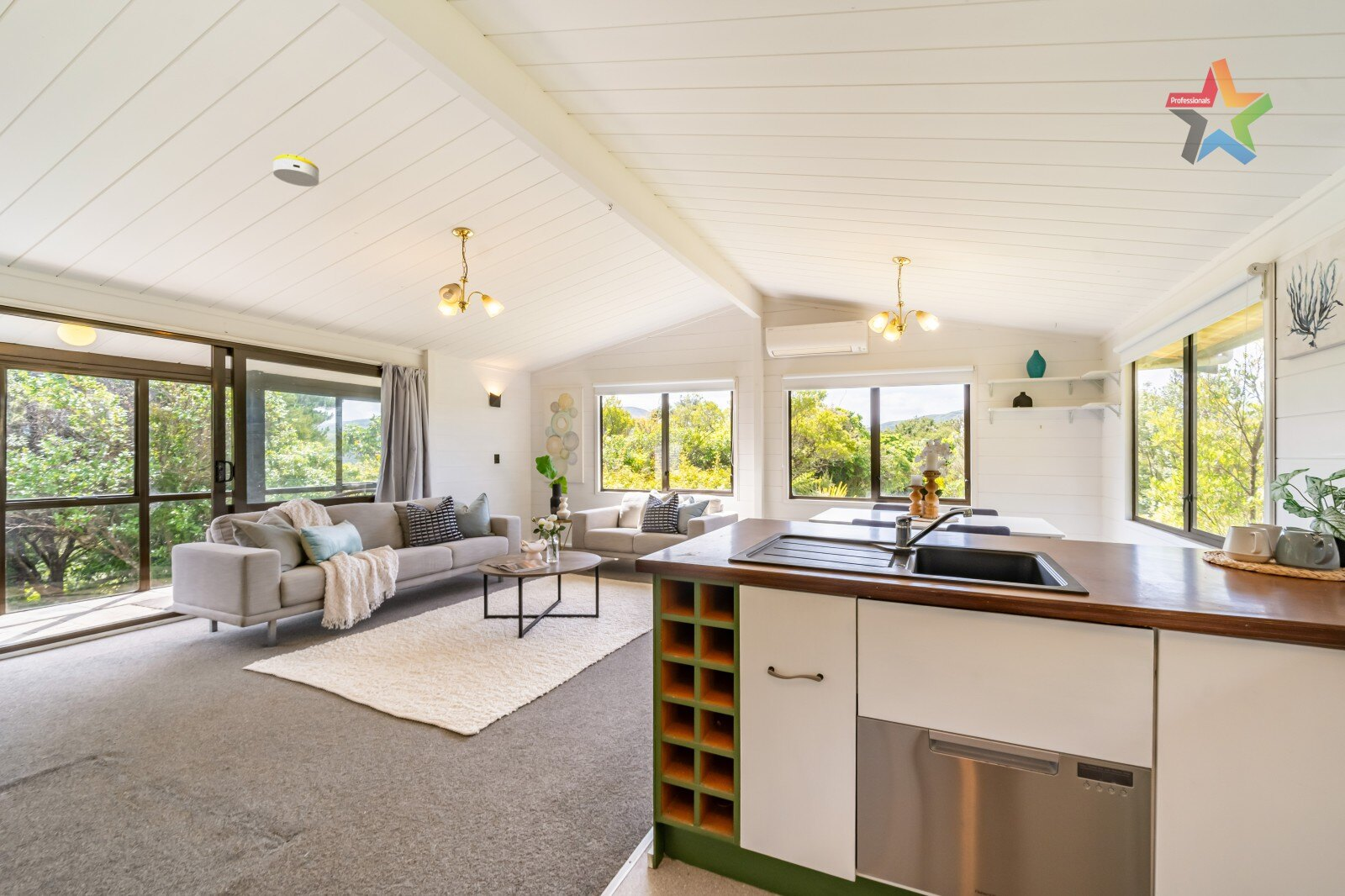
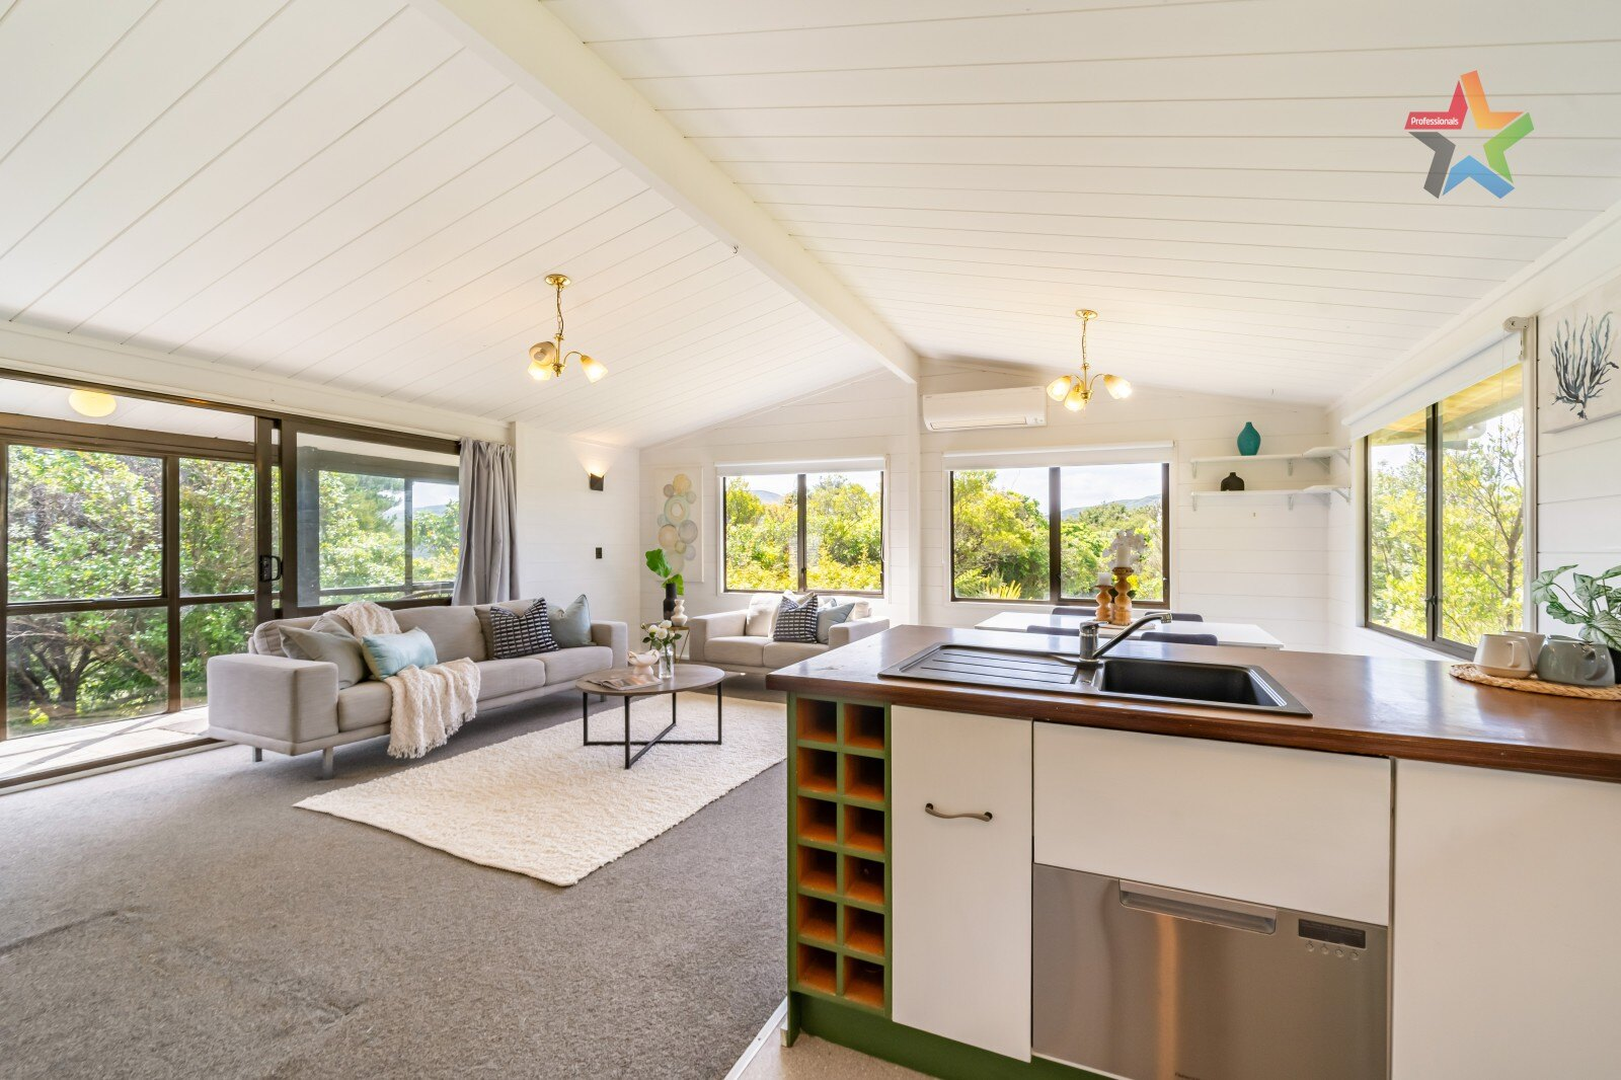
- smoke detector (296, 170)
